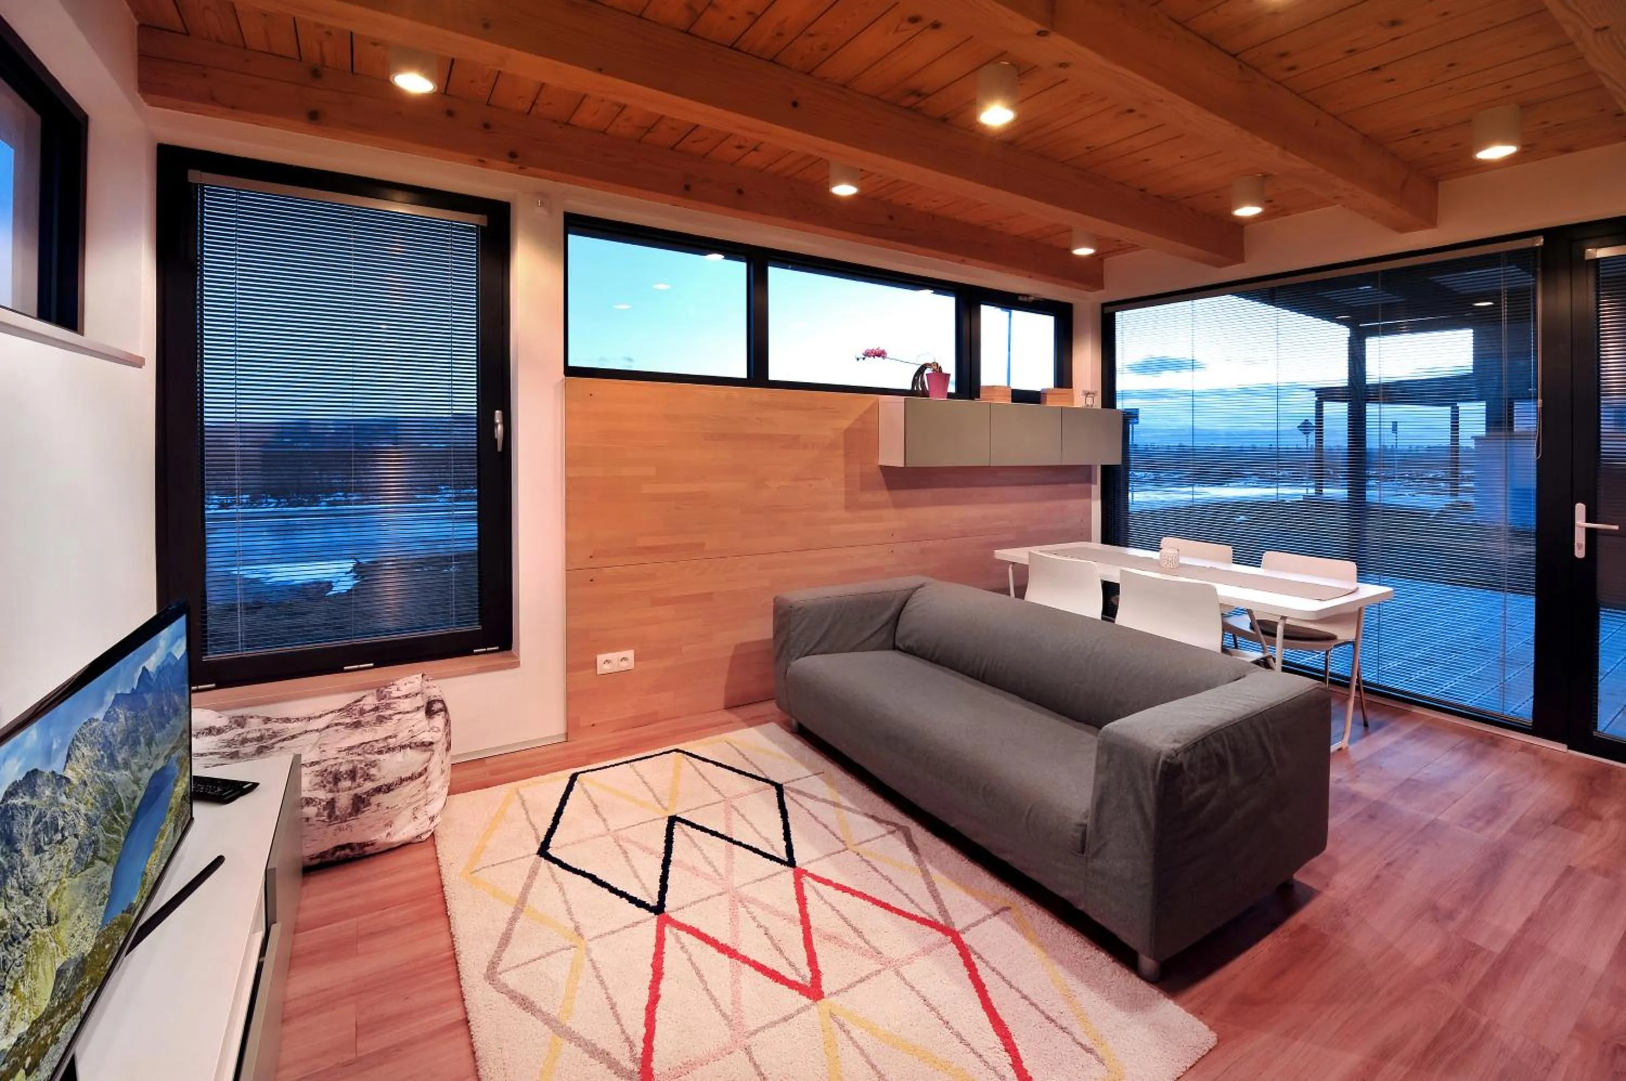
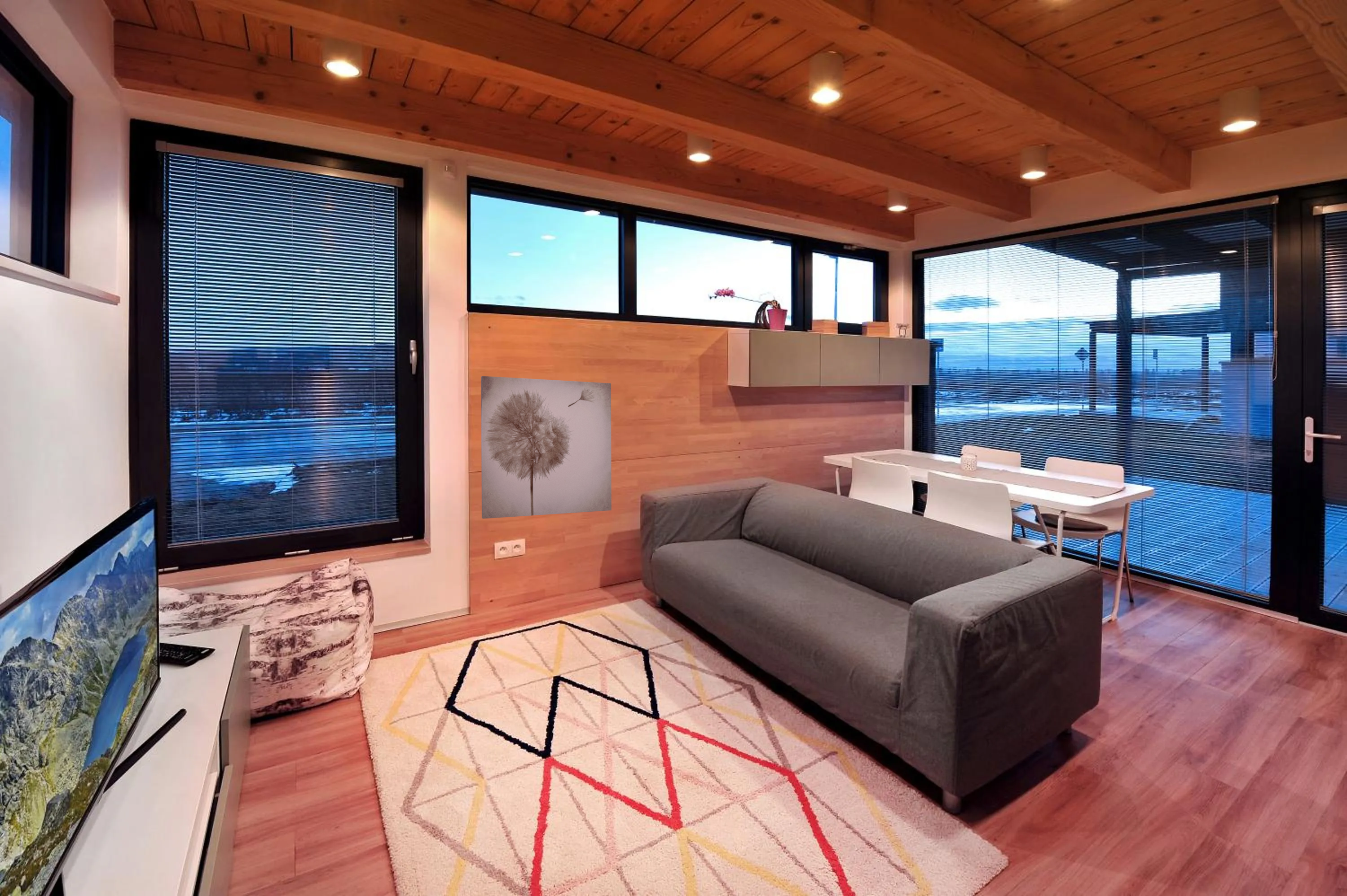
+ wall art (550, 447)
